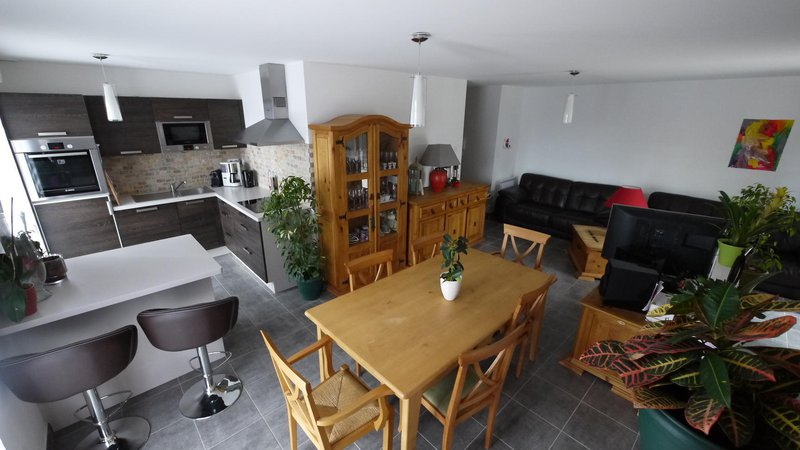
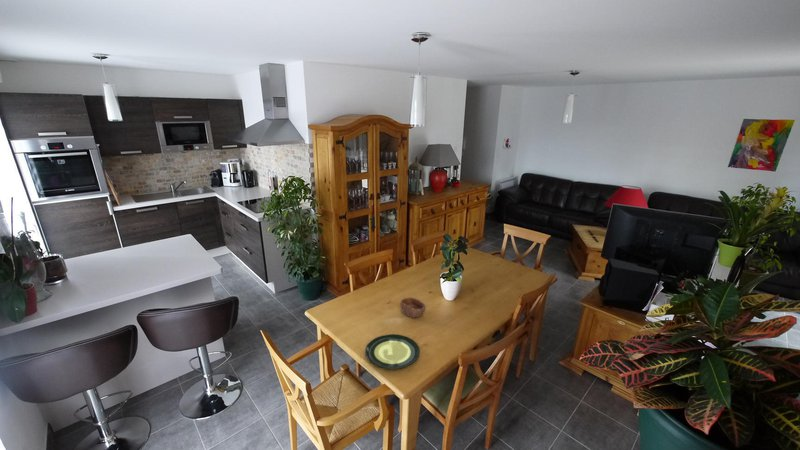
+ bowl (412, 308)
+ plate (392, 351)
